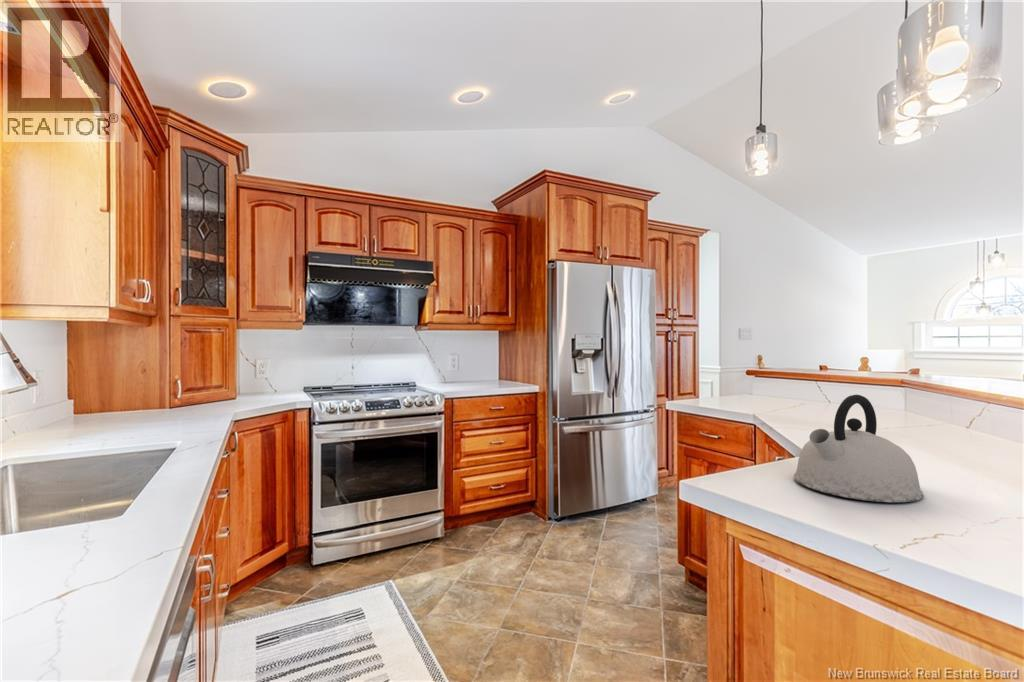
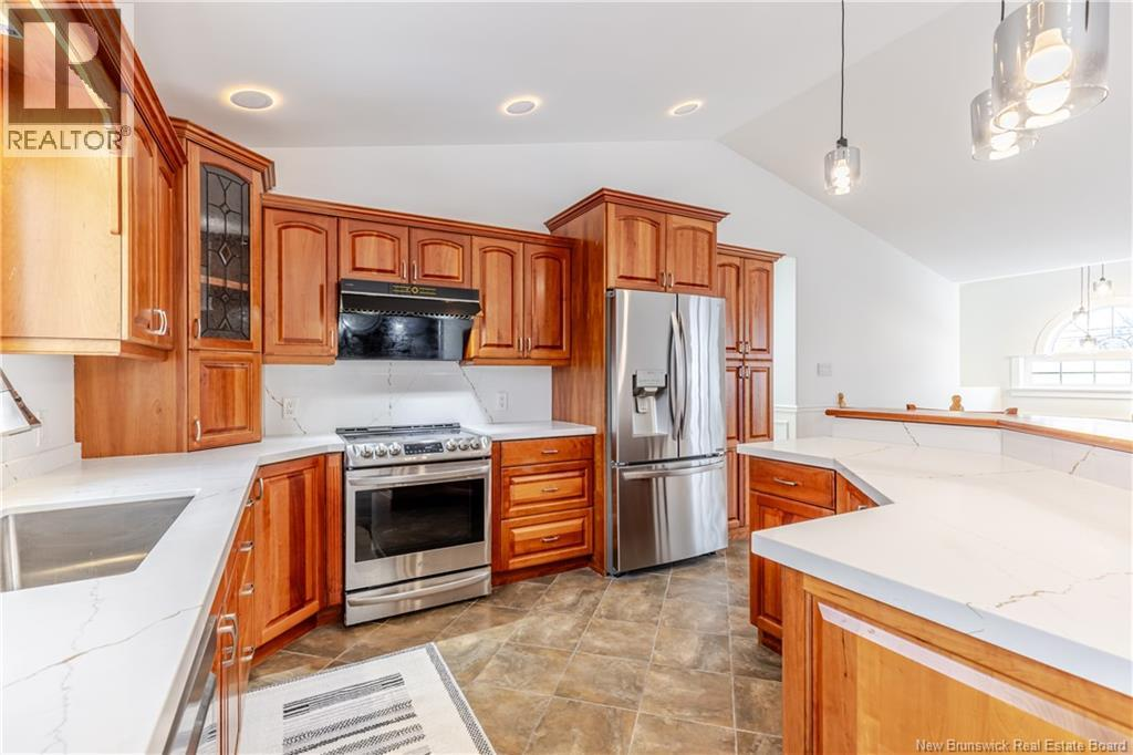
- kettle (851, 440)
